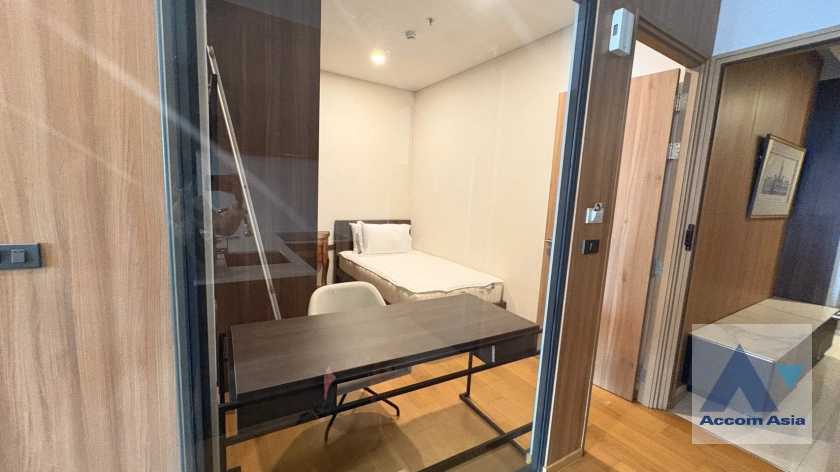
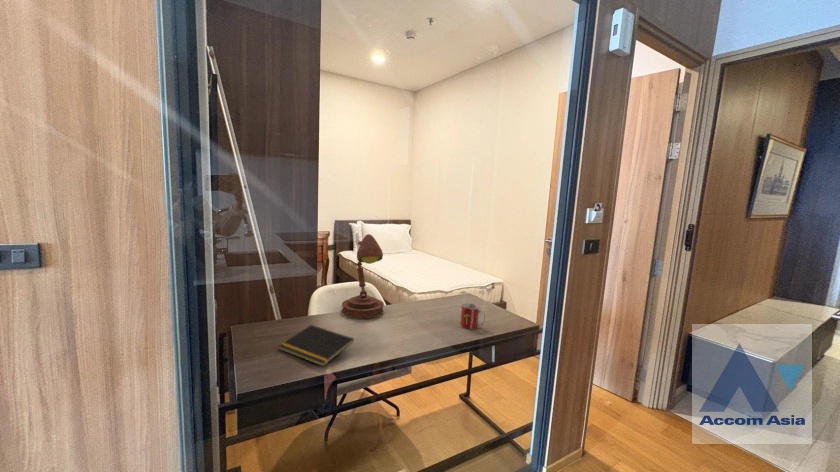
+ notepad (316, 343)
+ desk lamp (363, 273)
+ mug (473, 316)
